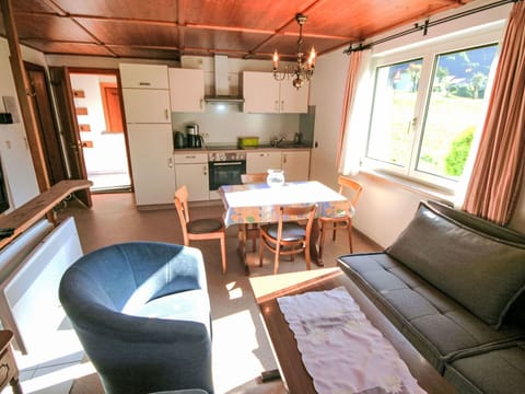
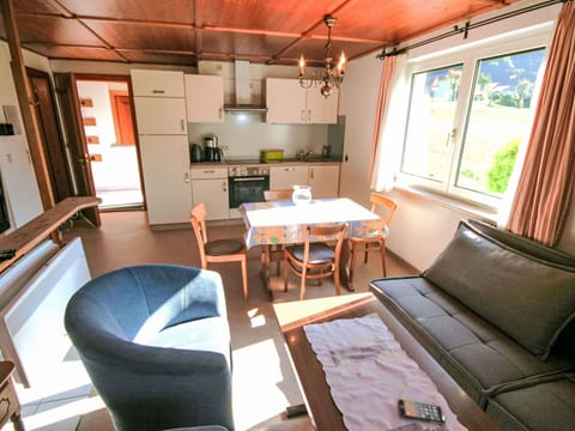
+ smartphone (420, 411)
